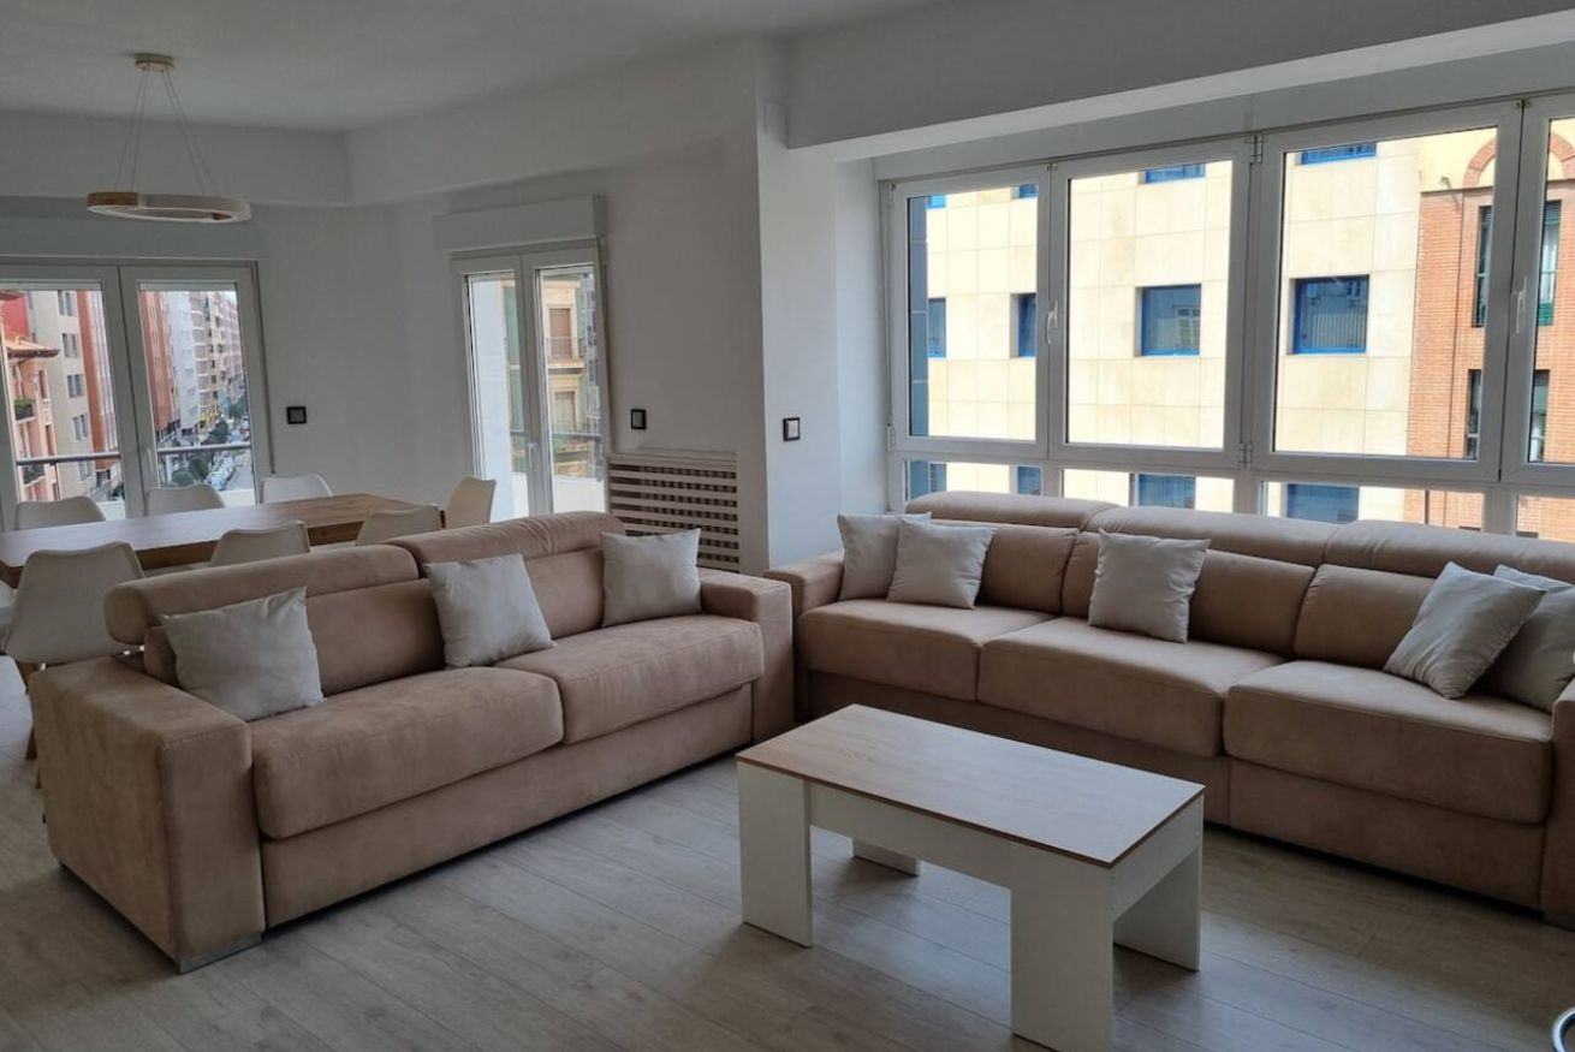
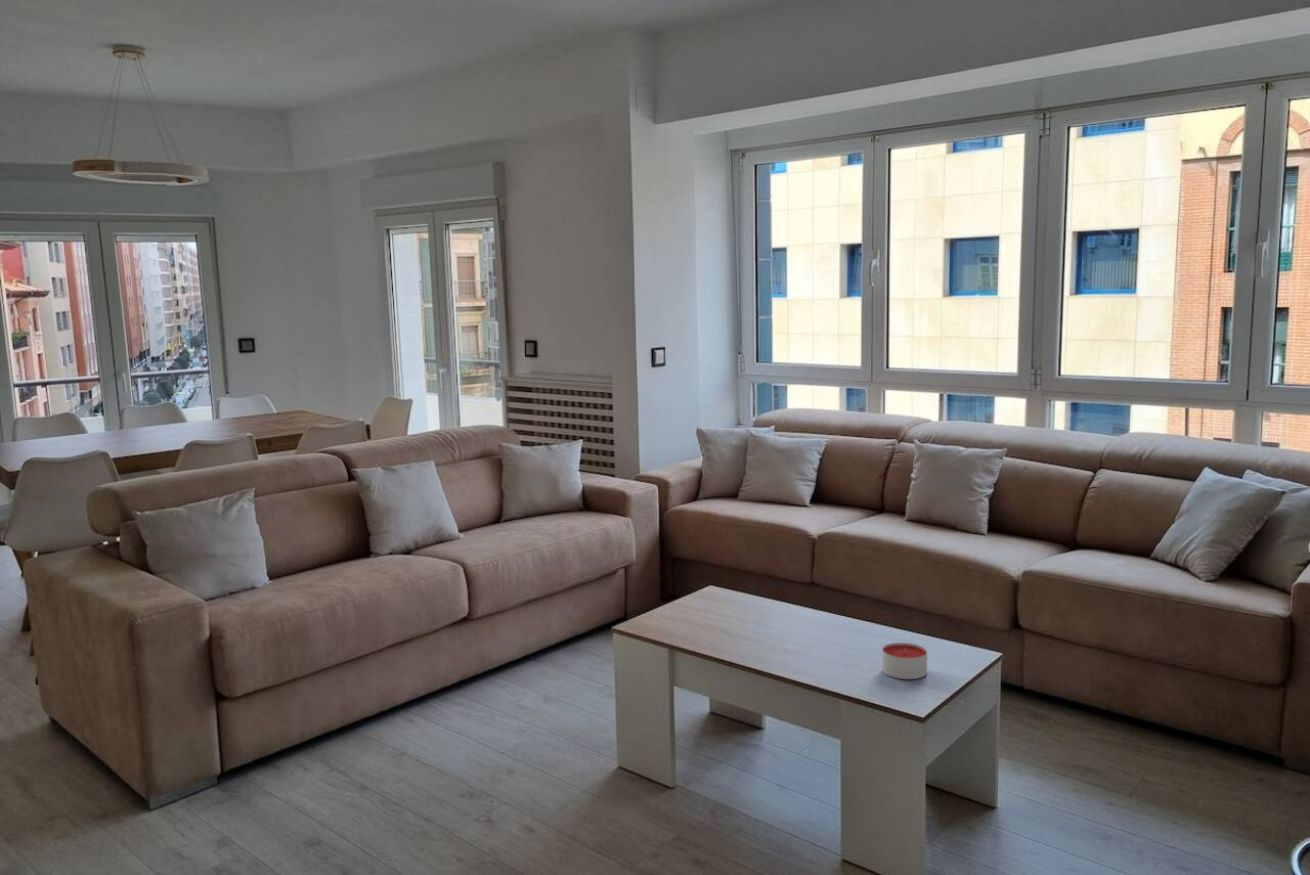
+ candle (904, 659)
